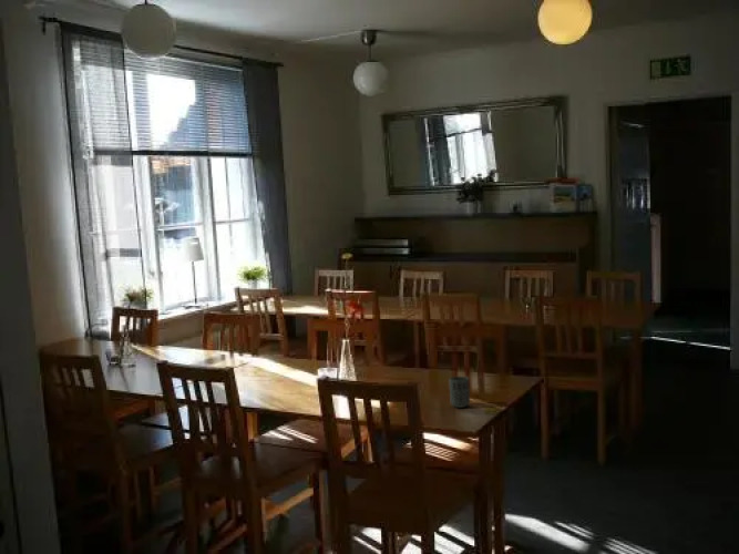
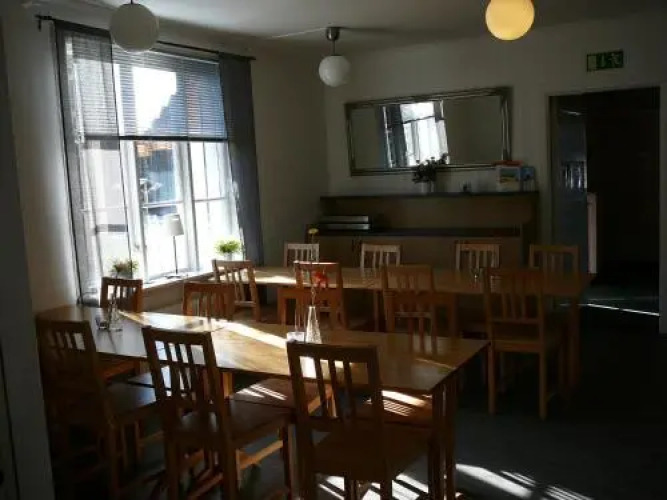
- cup (459, 391)
